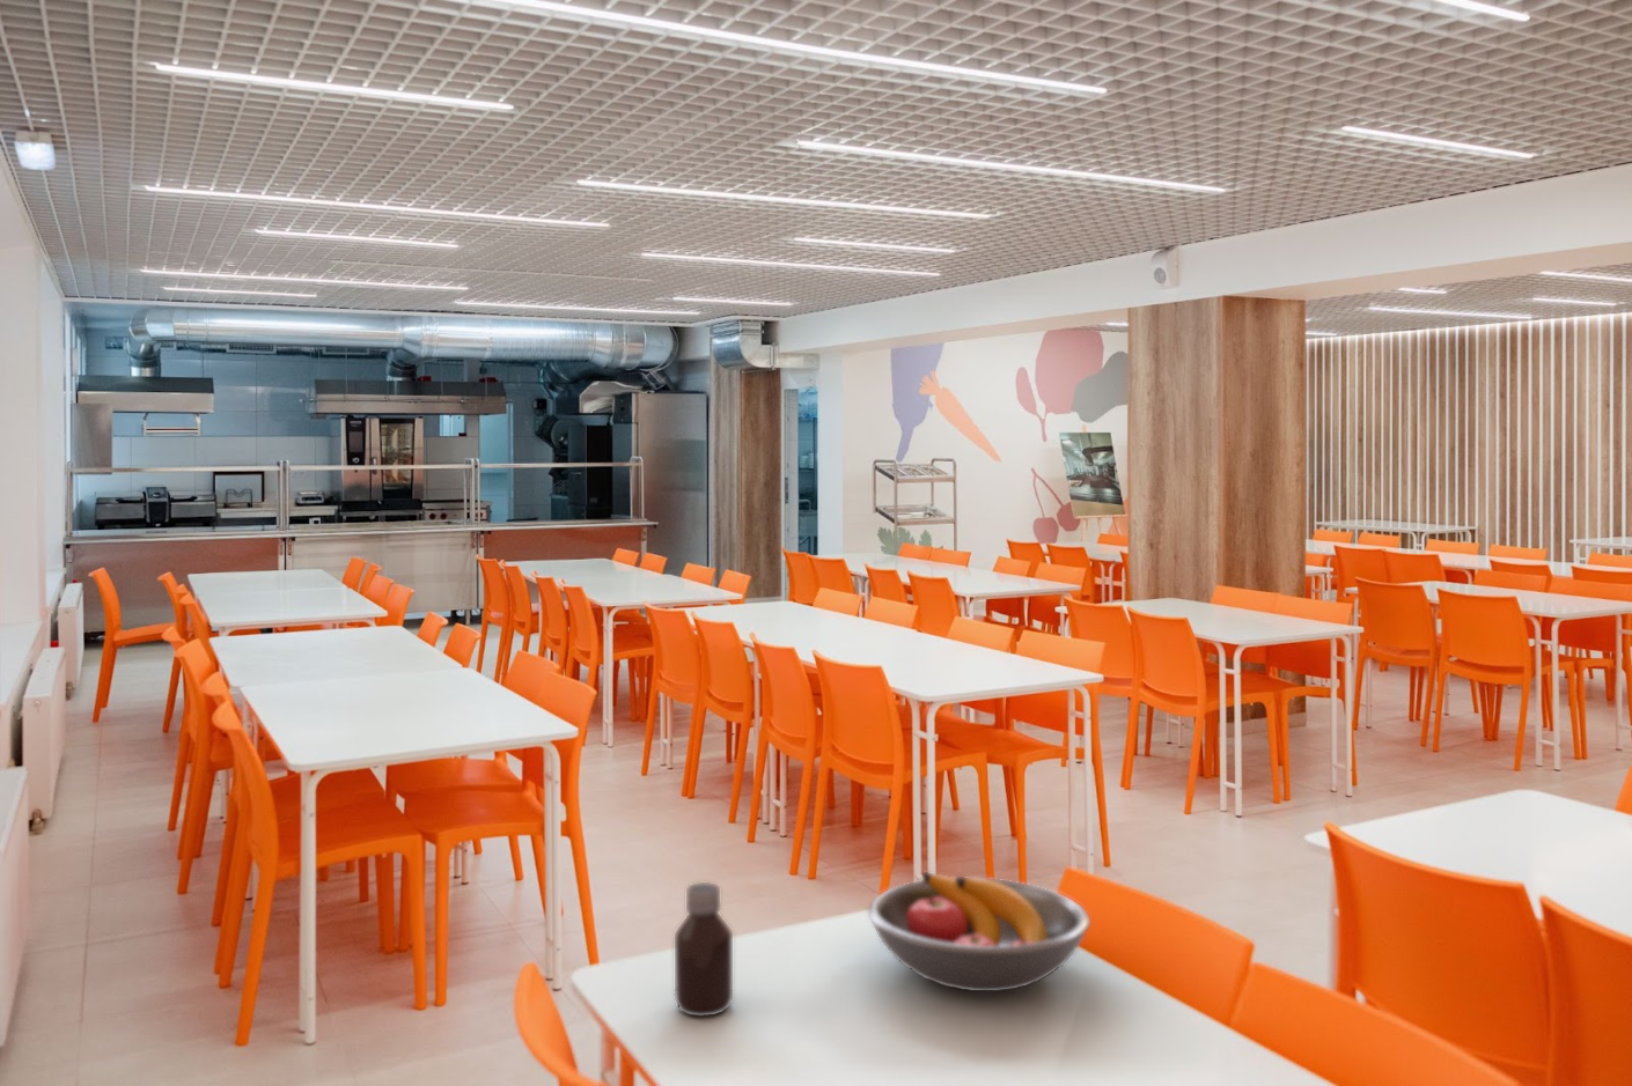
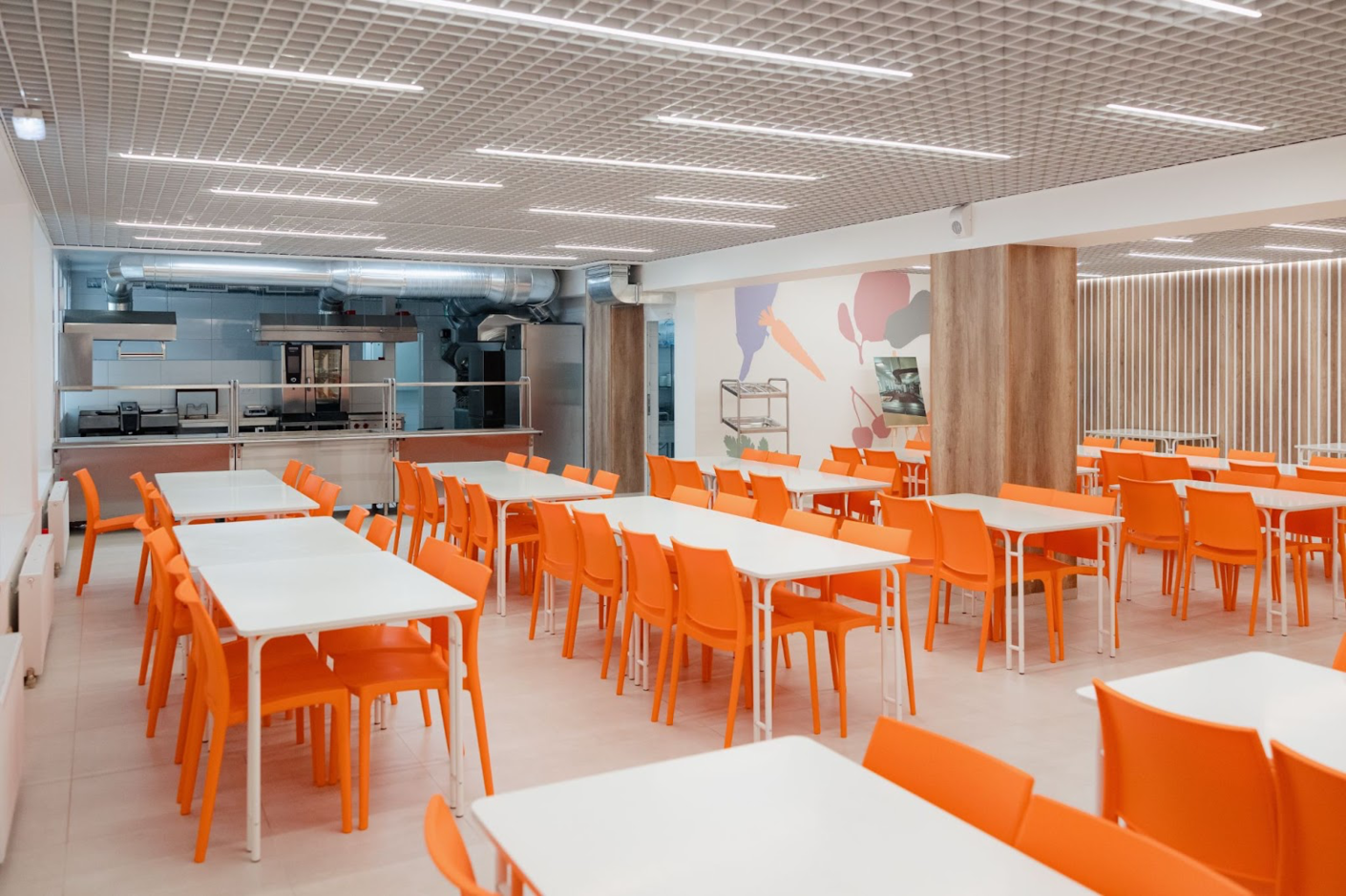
- fruit bowl (977, 932)
- bottle (702, 947)
